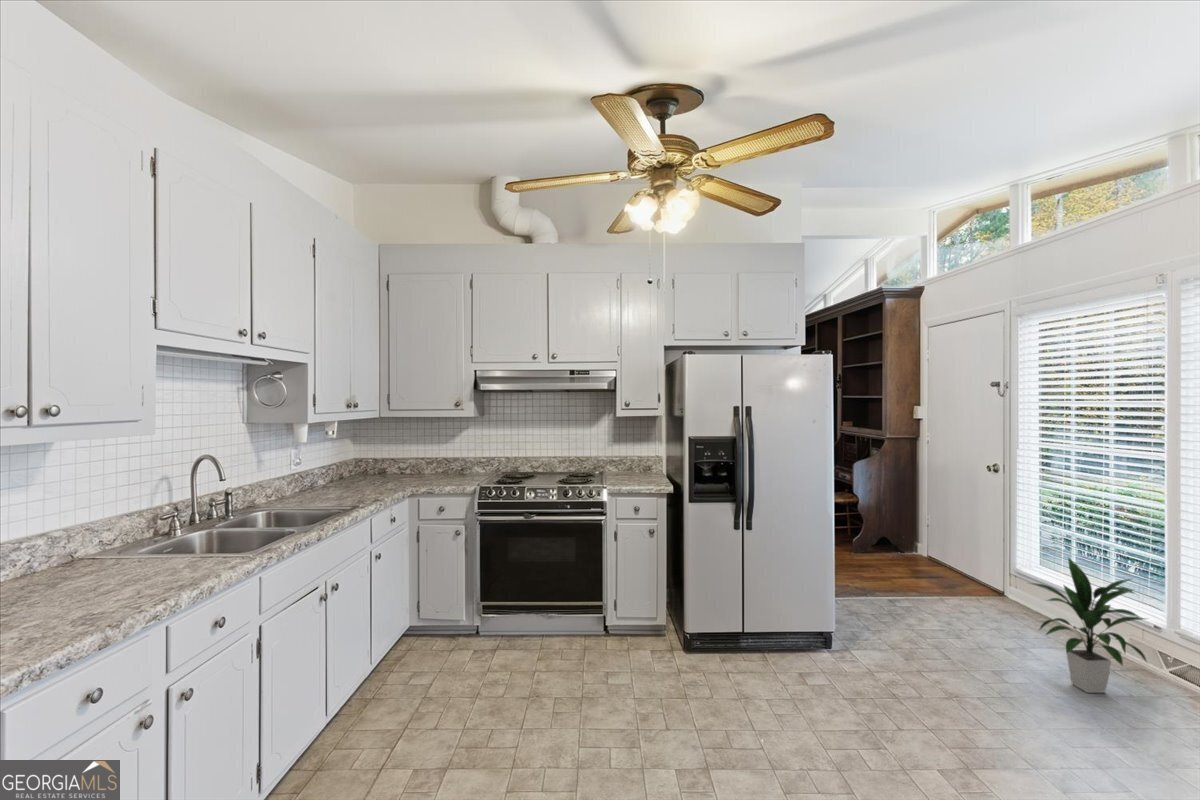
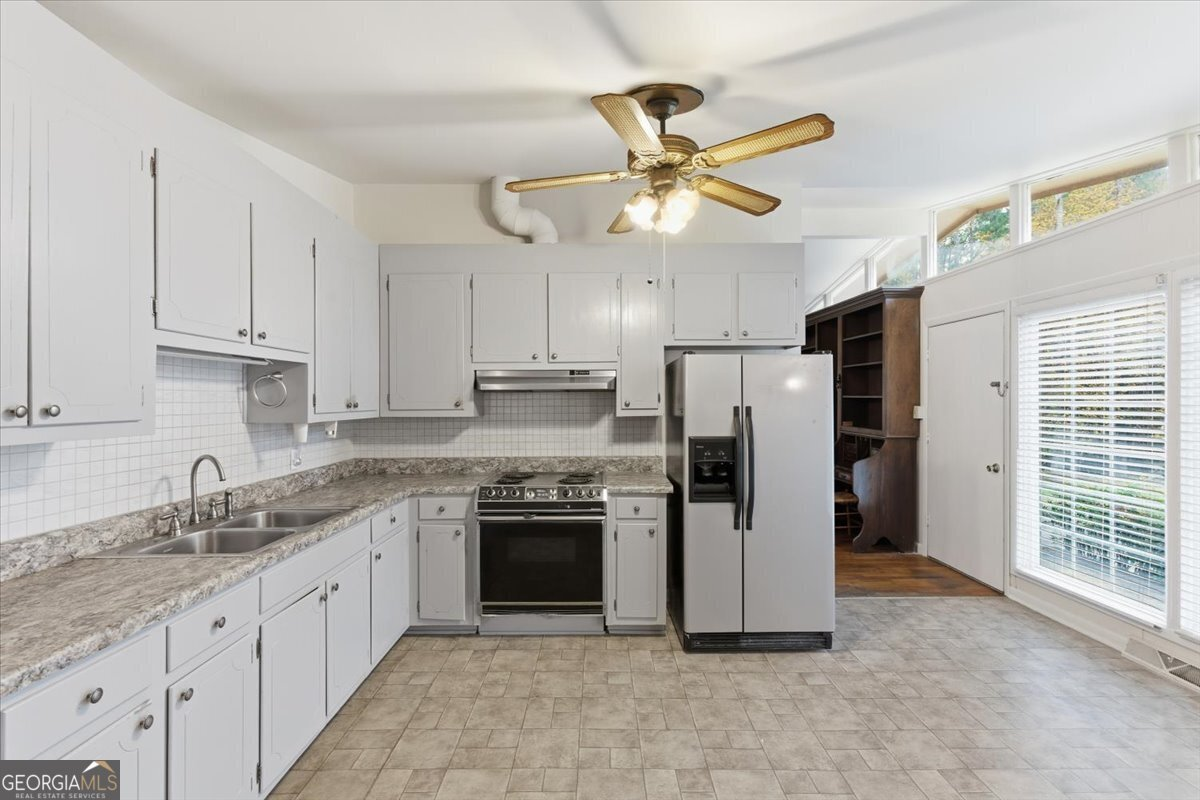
- indoor plant (1093, 627)
